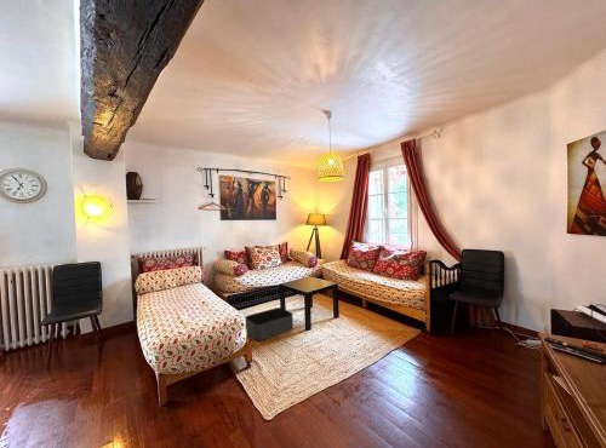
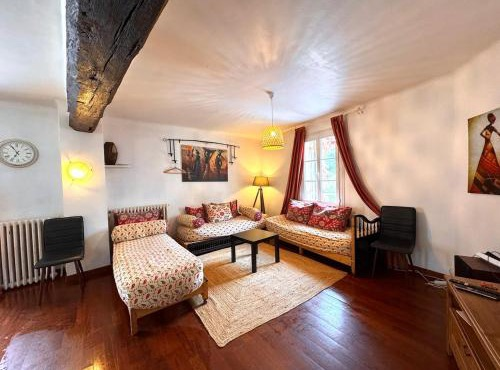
- storage bin (269, 322)
